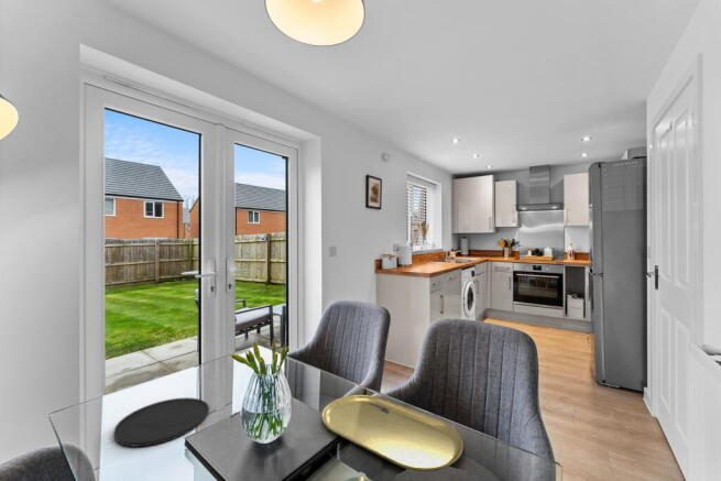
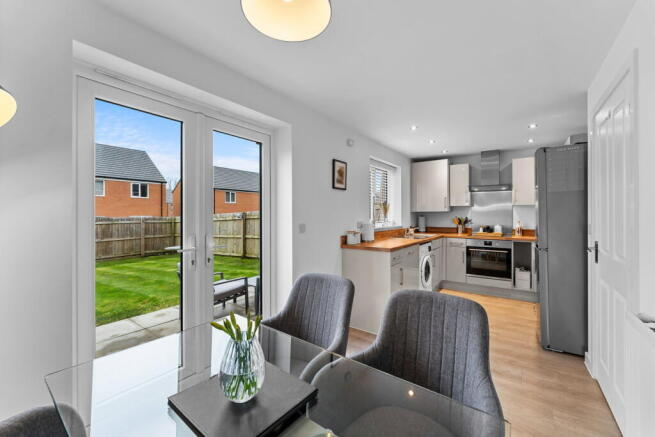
- plate (164, 418)
- placemat (386, 427)
